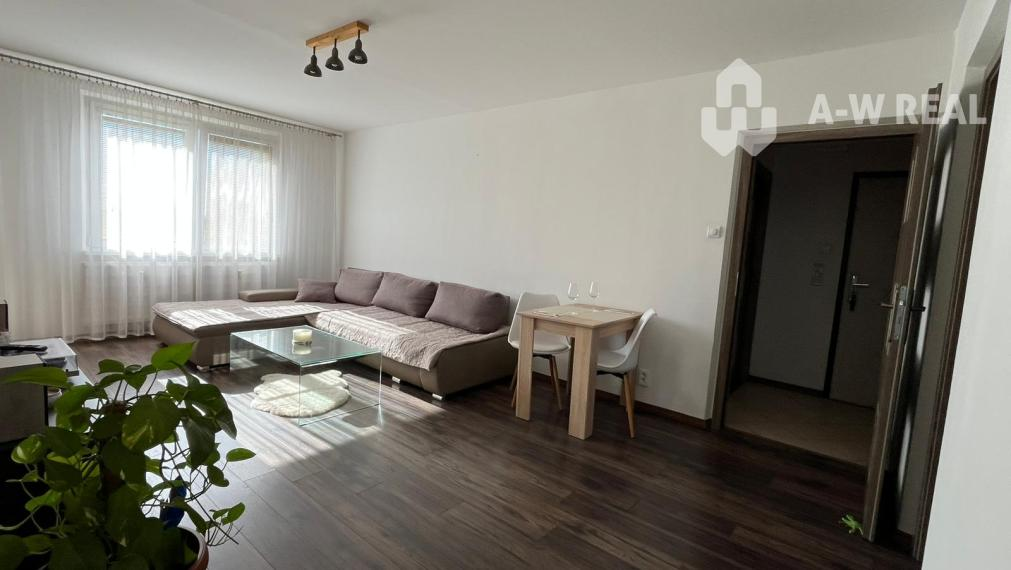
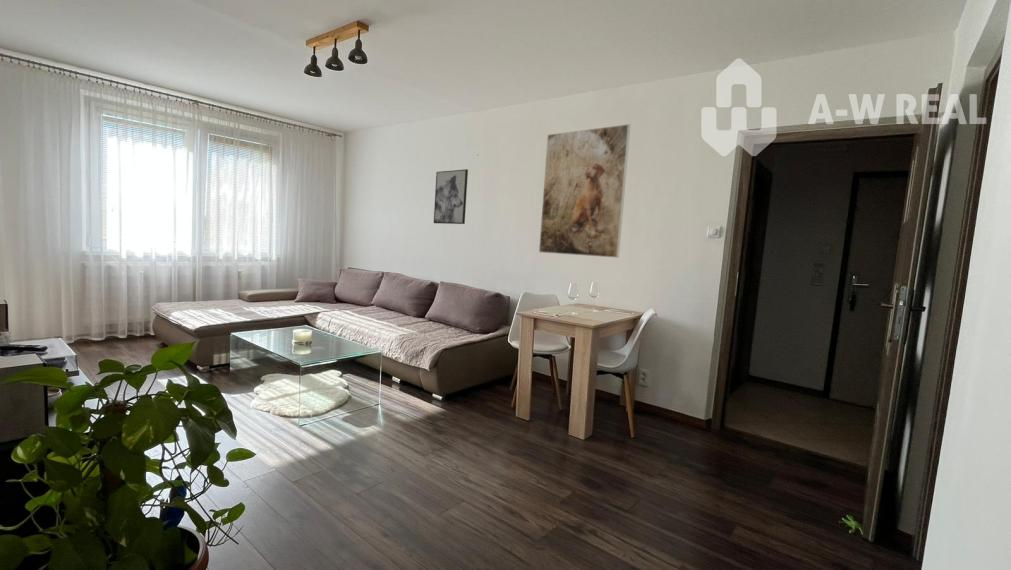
+ wall art (450, 197)
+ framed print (581, 193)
